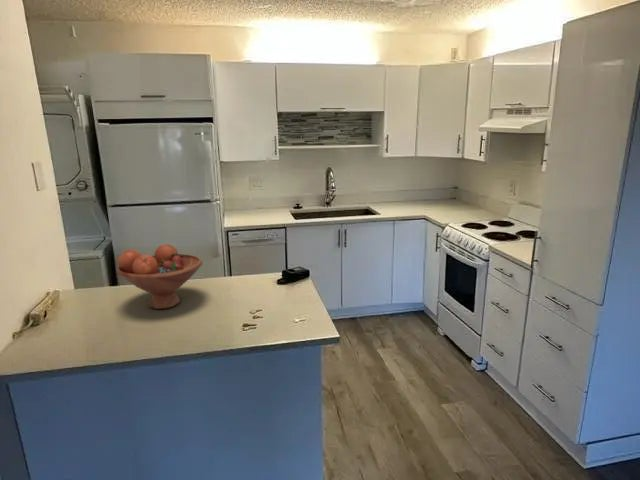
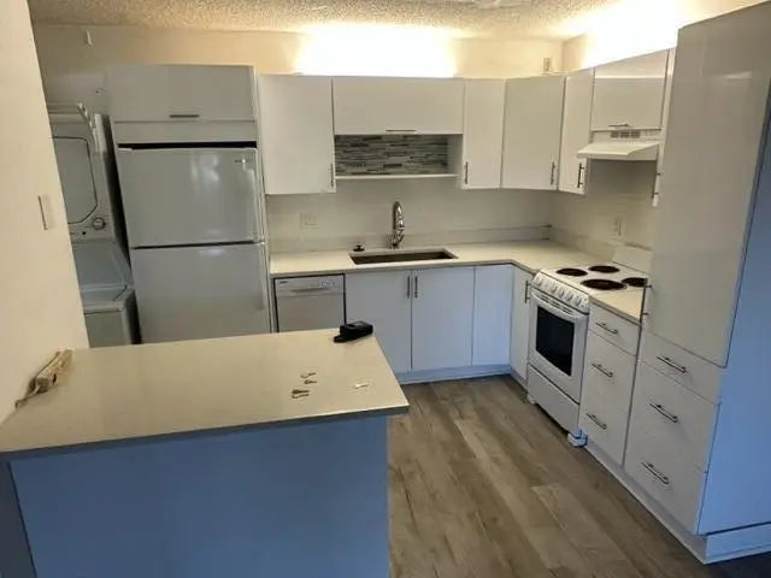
- fruit bowl (161, 276)
